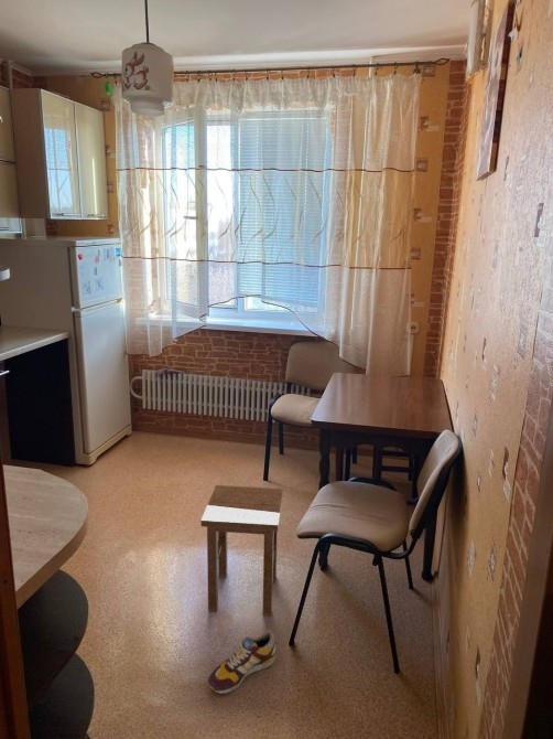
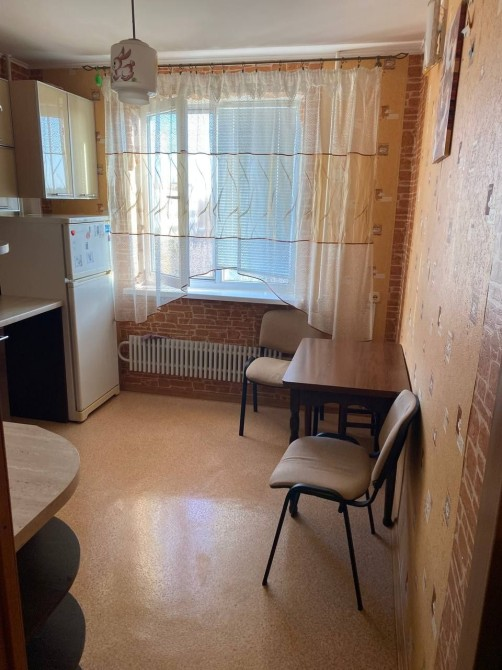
- shoe (241, 657)
- stool (246, 533)
